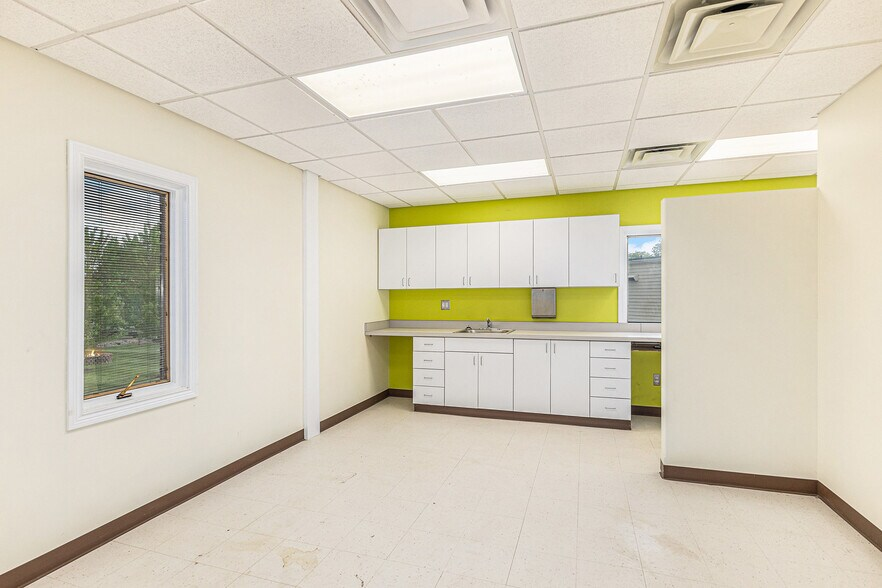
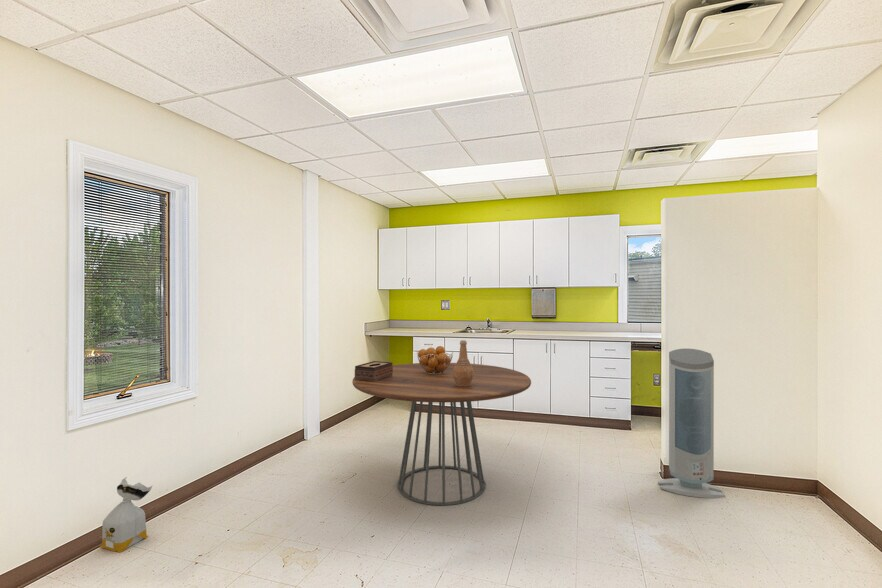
+ bag (125, 510)
+ dining table (442, 430)
+ tissue box (374, 370)
+ air purifier (690, 419)
+ vase (463, 362)
+ fruit basket (434, 359)
